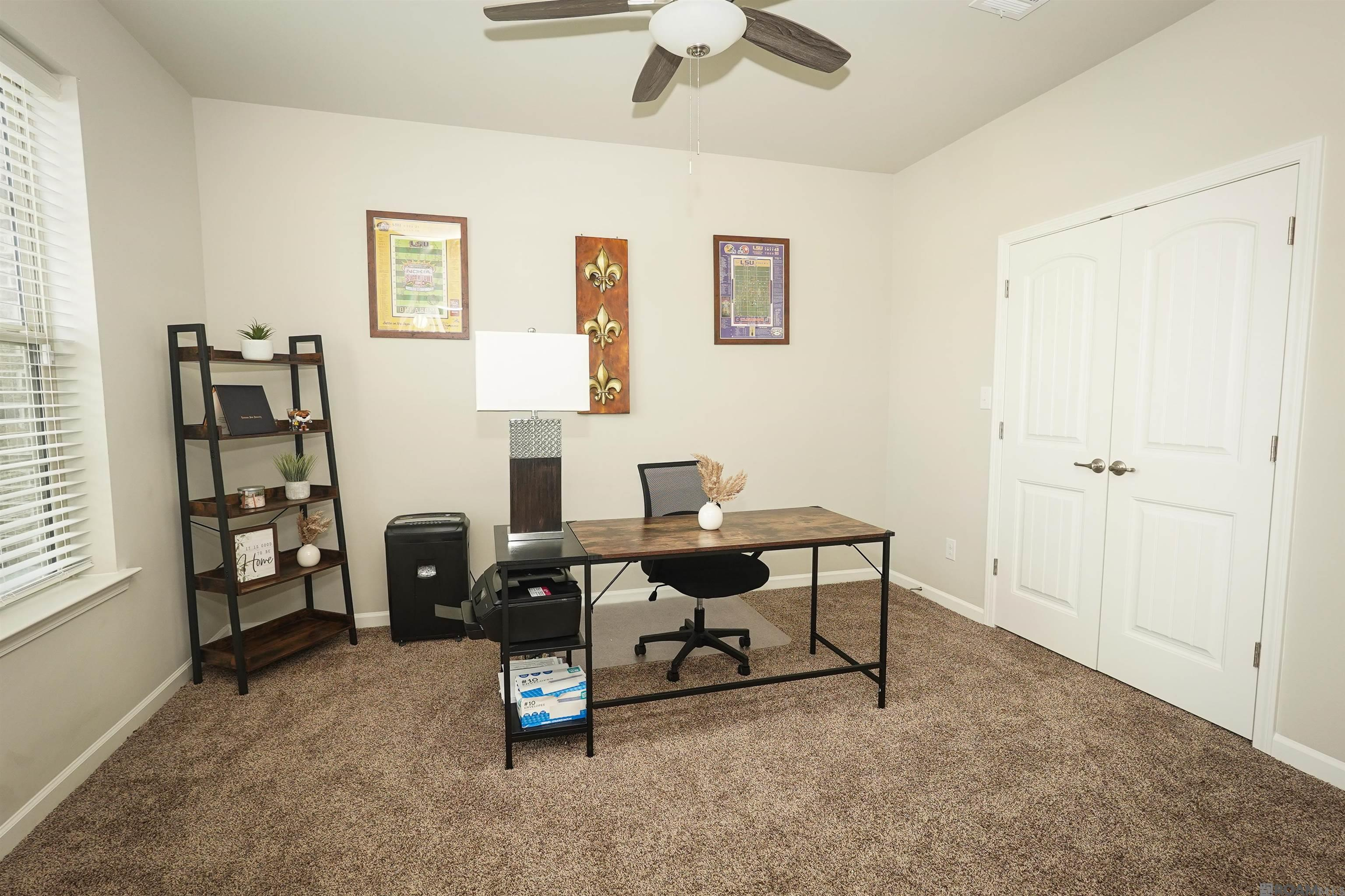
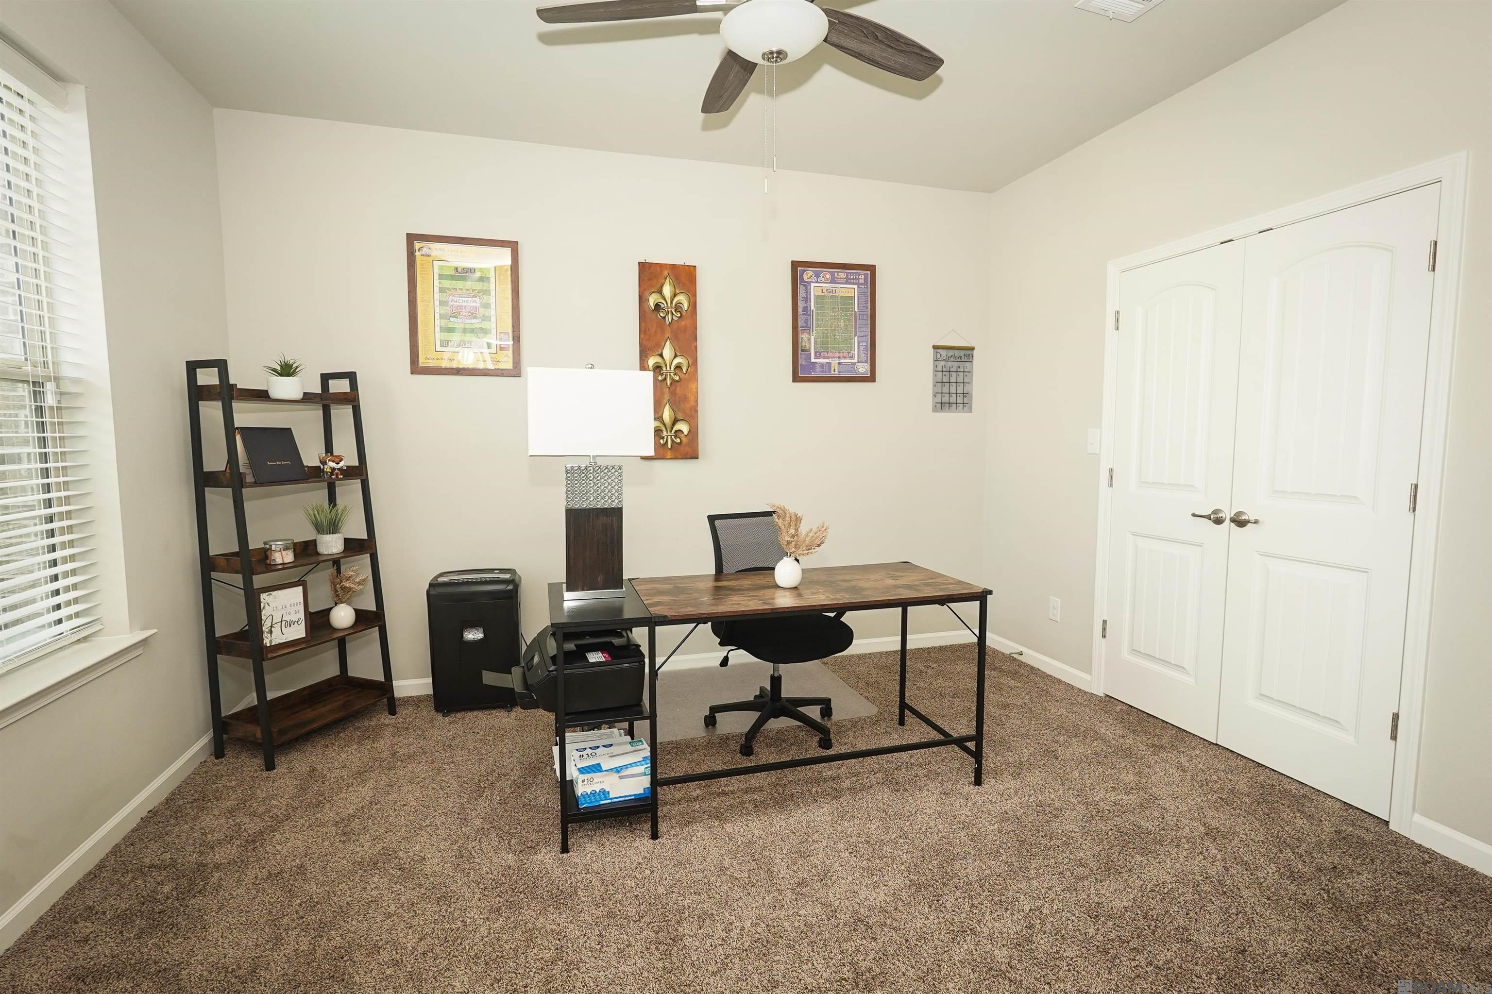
+ calendar (953, 371)
